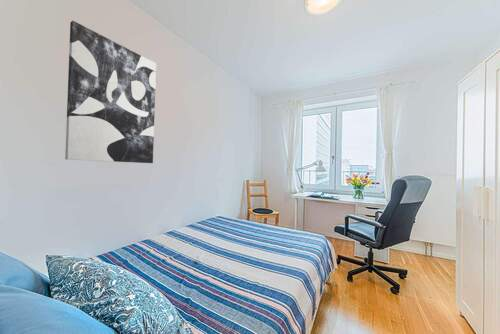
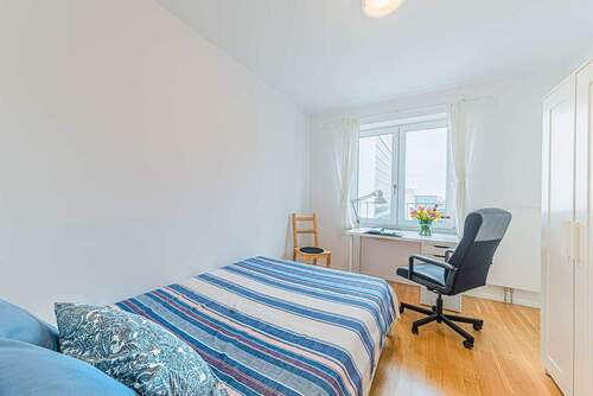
- wall art (117, 103)
